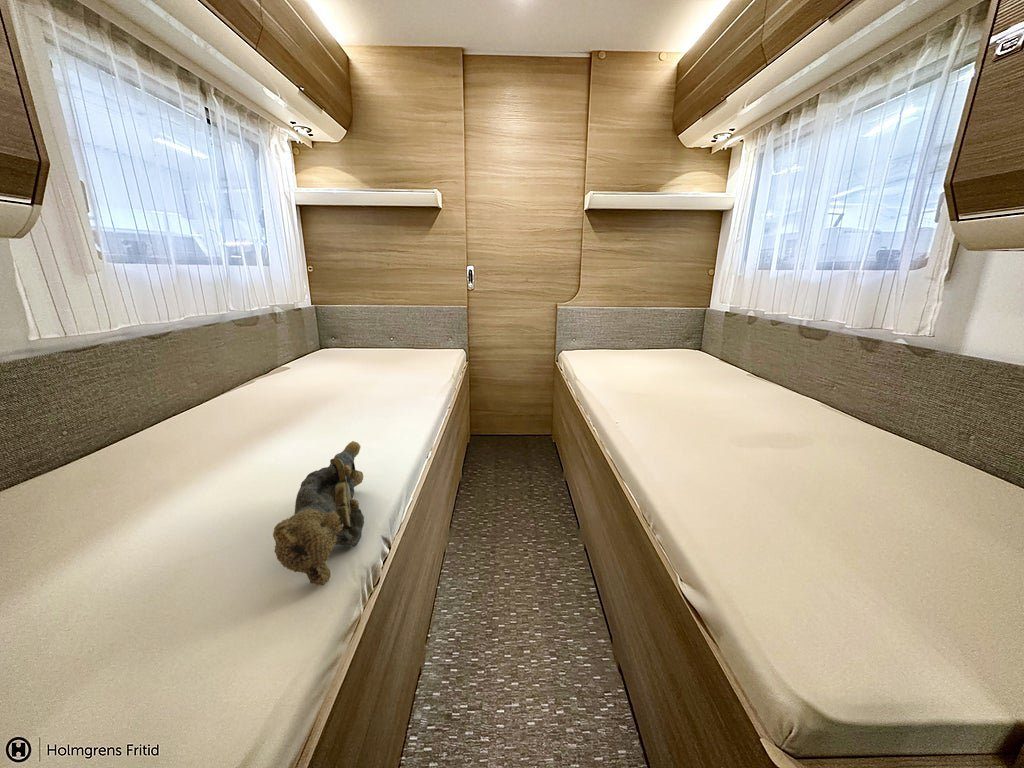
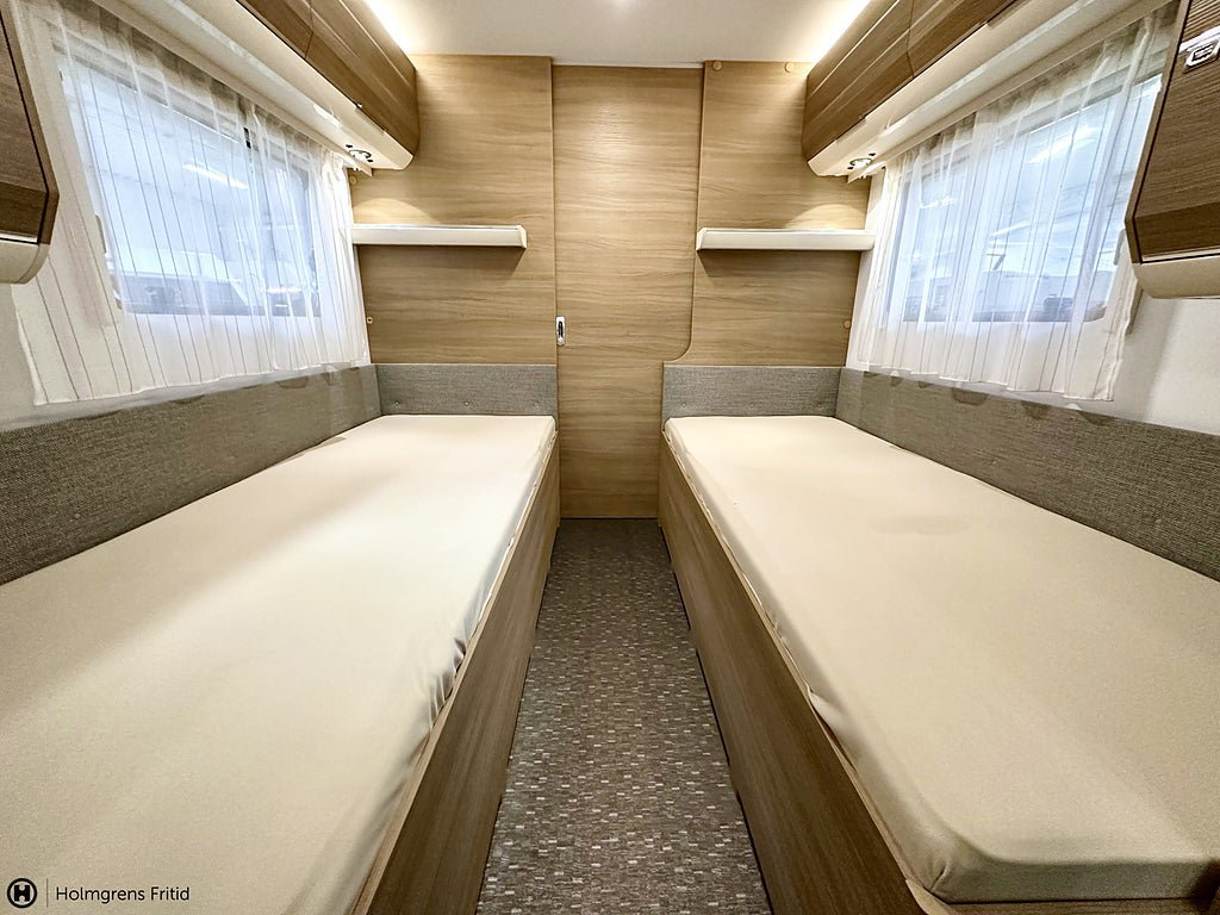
- teddy bear (333, 496)
